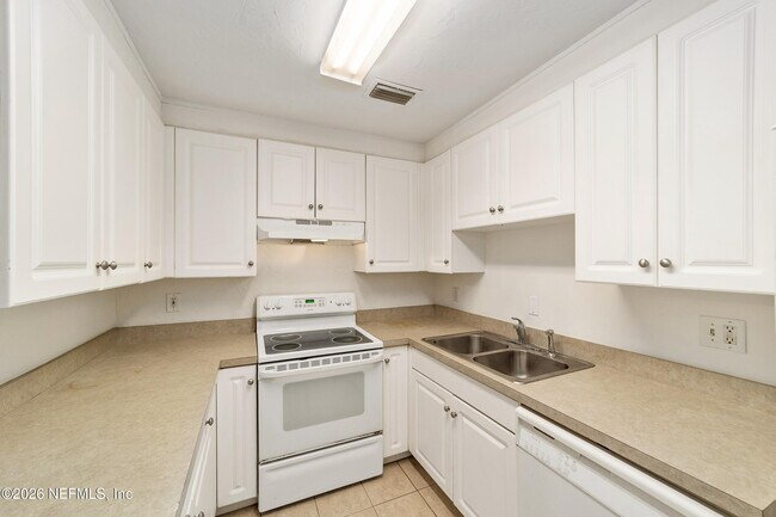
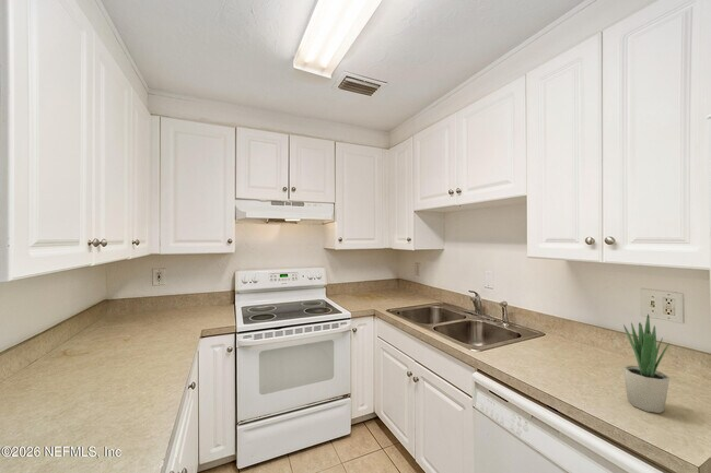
+ potted plant (645, 357)
